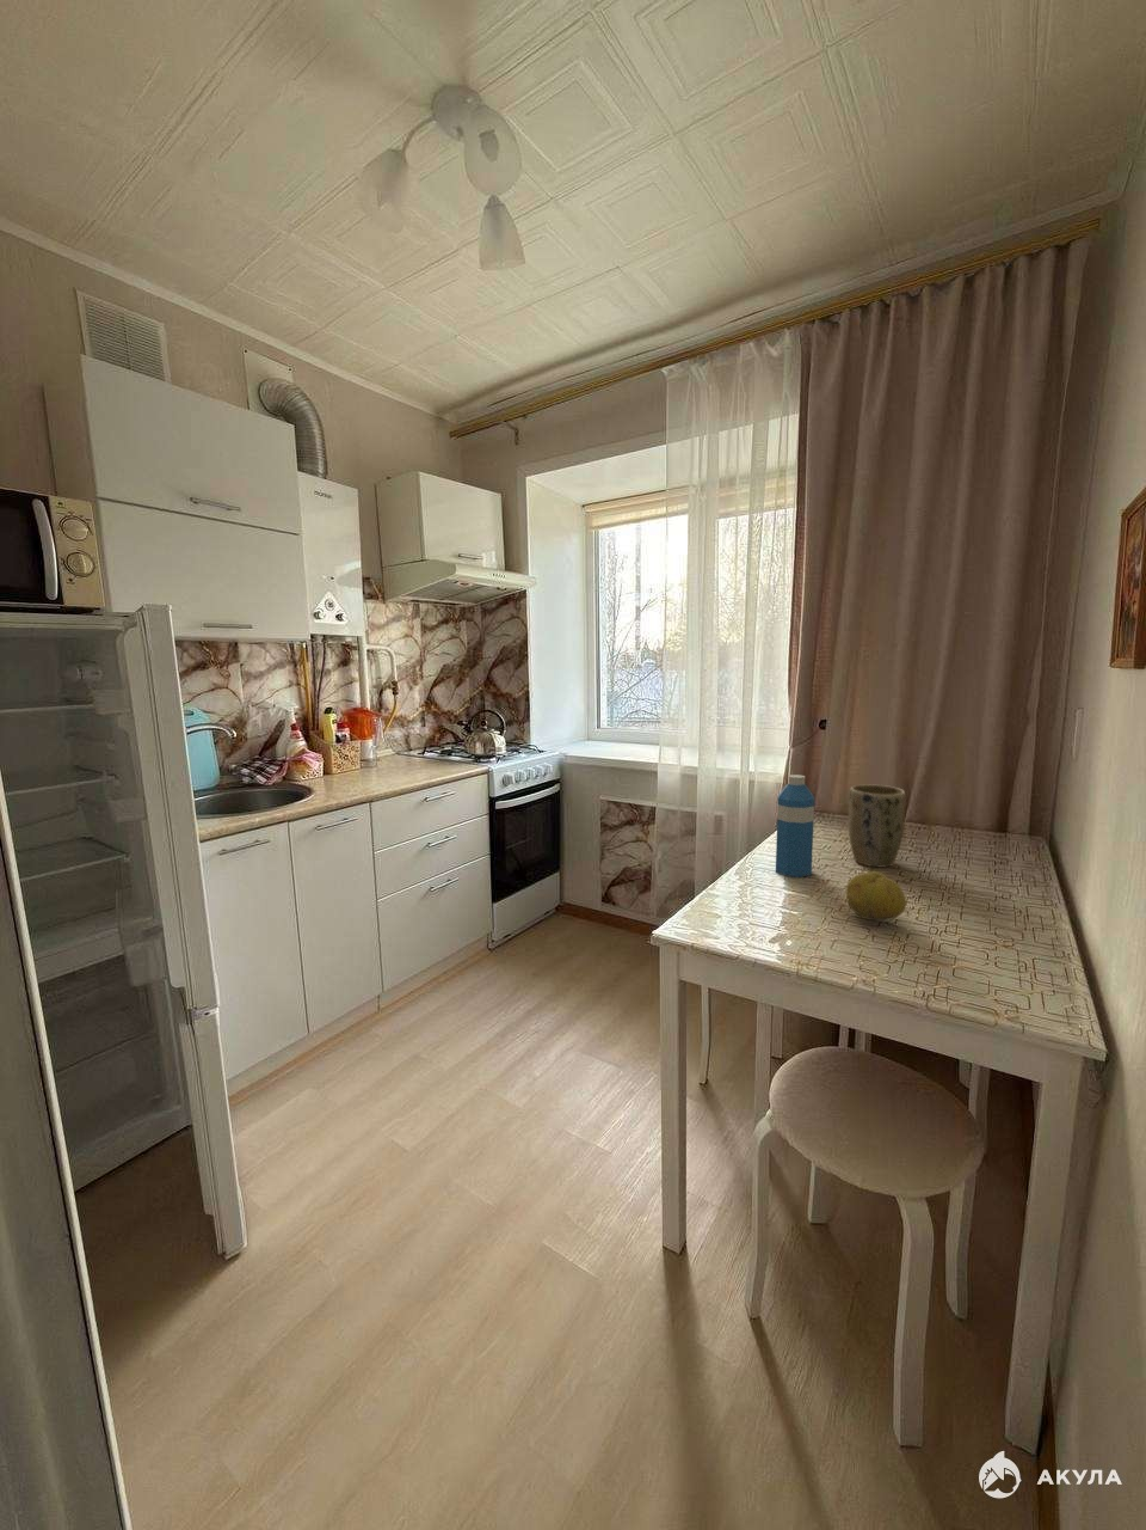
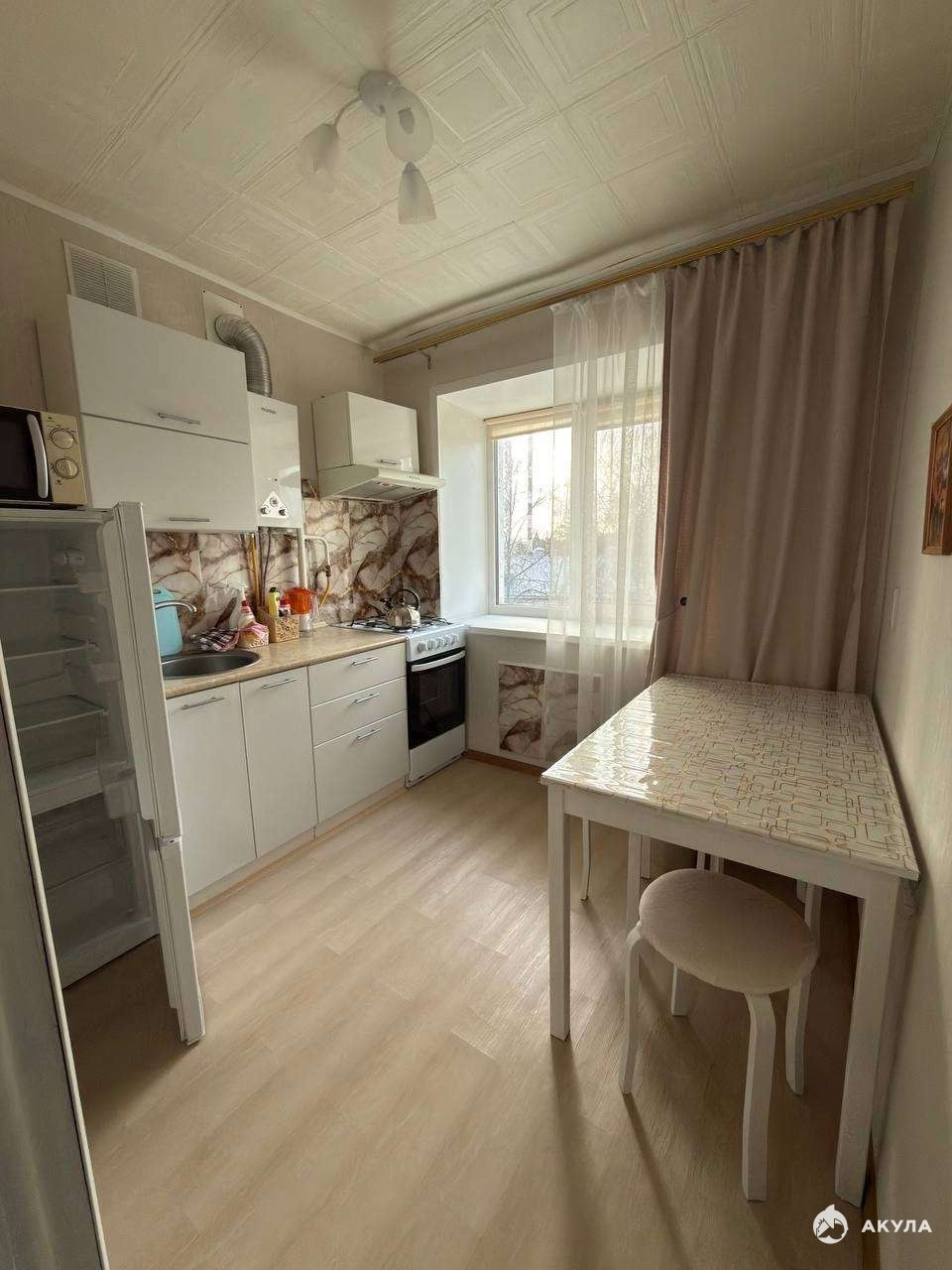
- plant pot (875, 825)
- fruit (874, 896)
- water bottle (793, 824)
